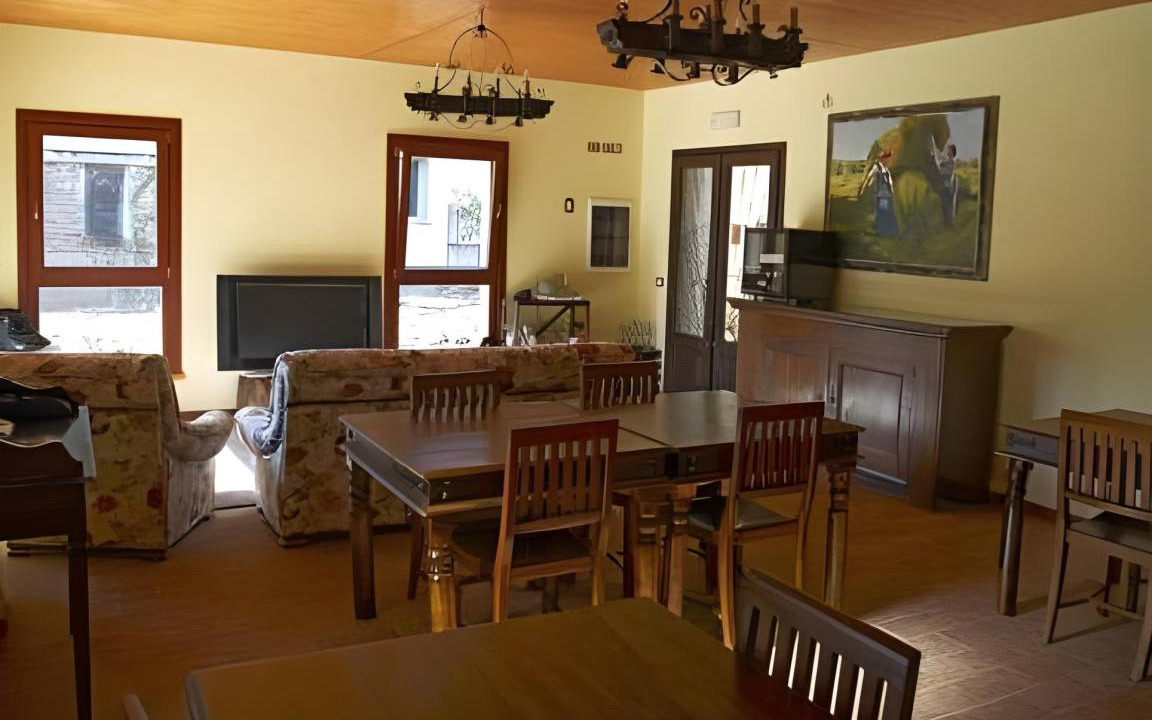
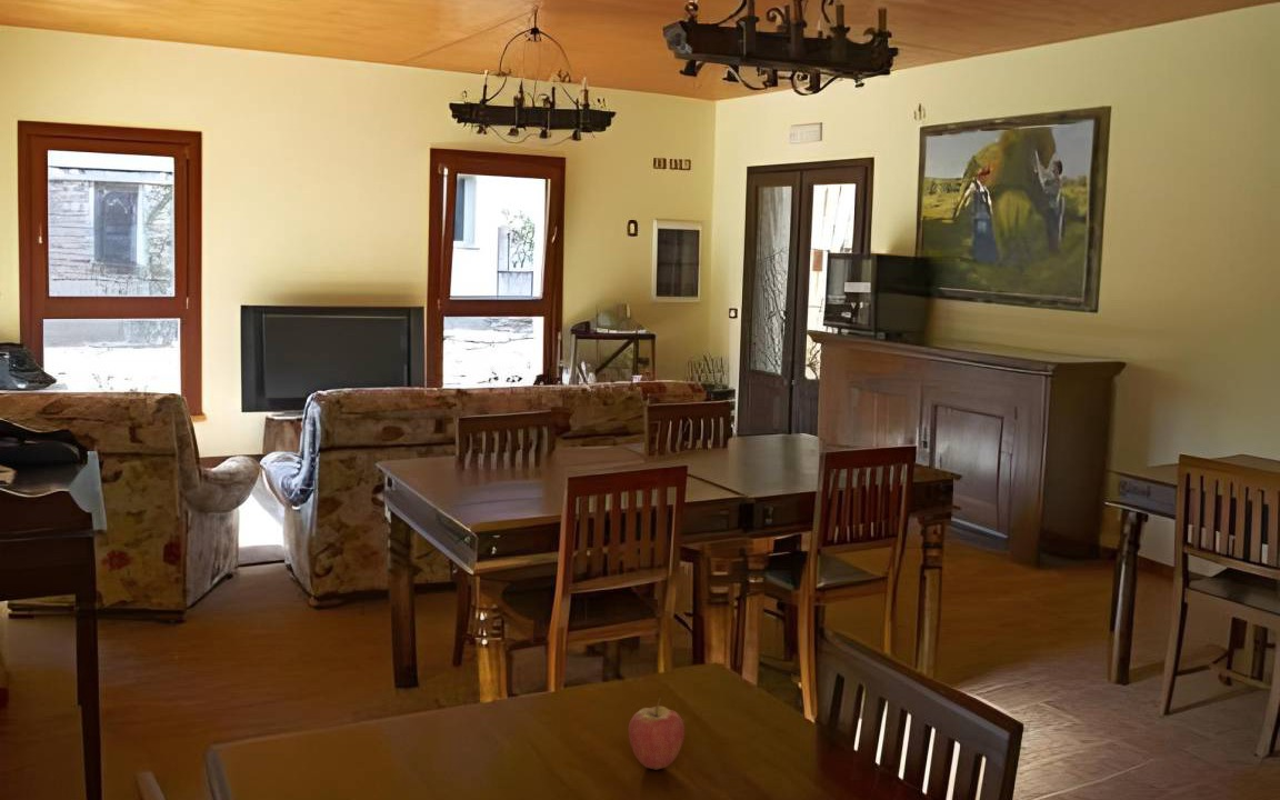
+ fruit (656, 731)
